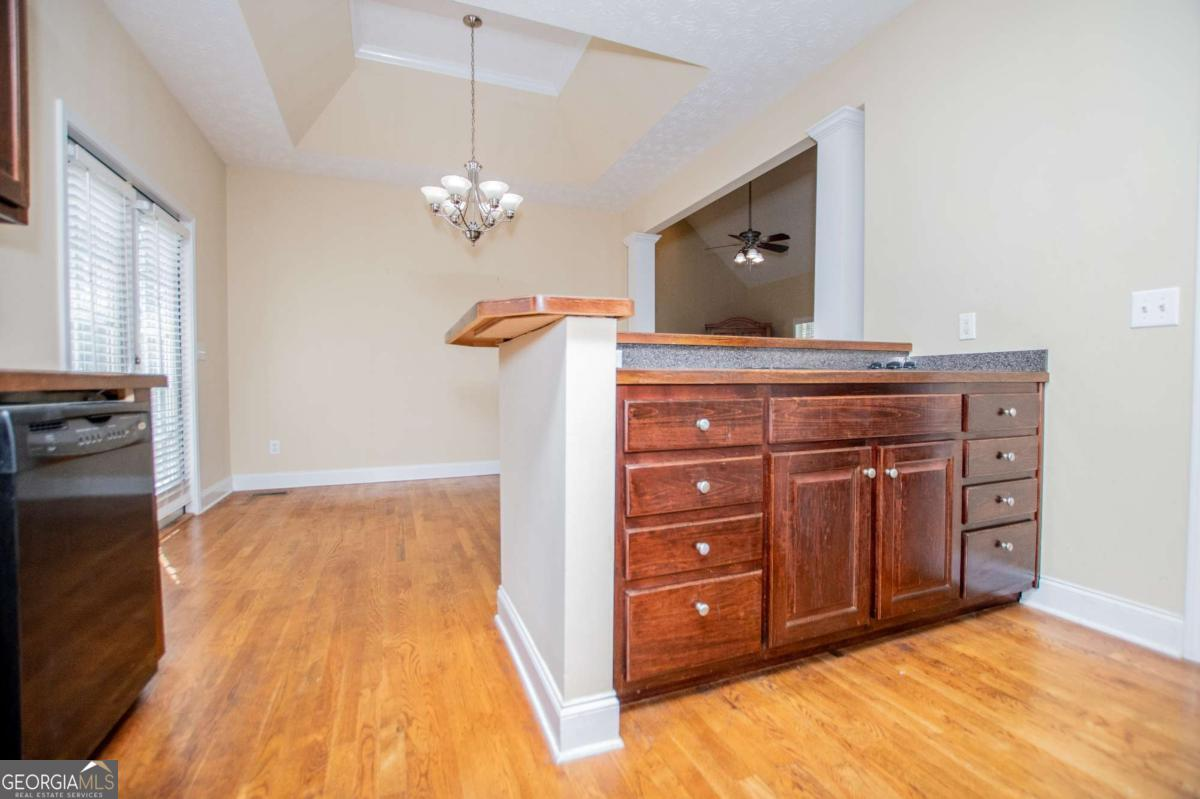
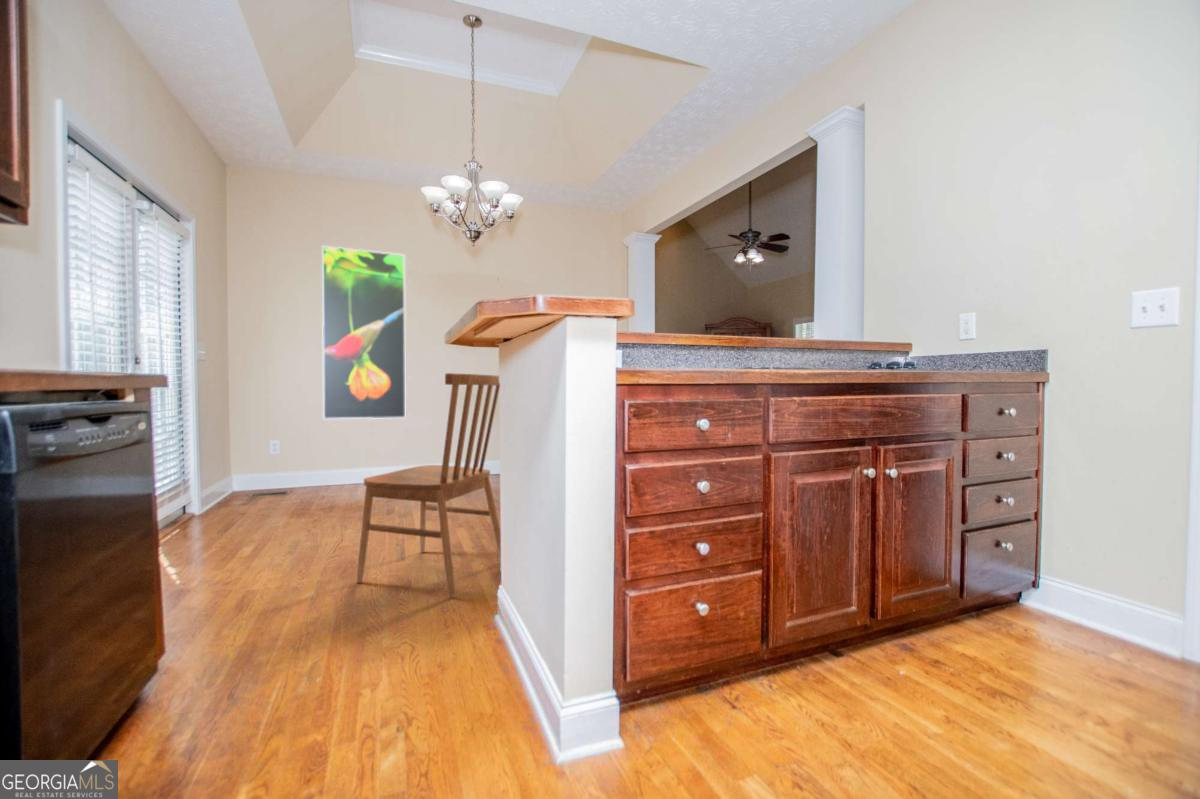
+ dining chair (436, 473)
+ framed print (365, 334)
